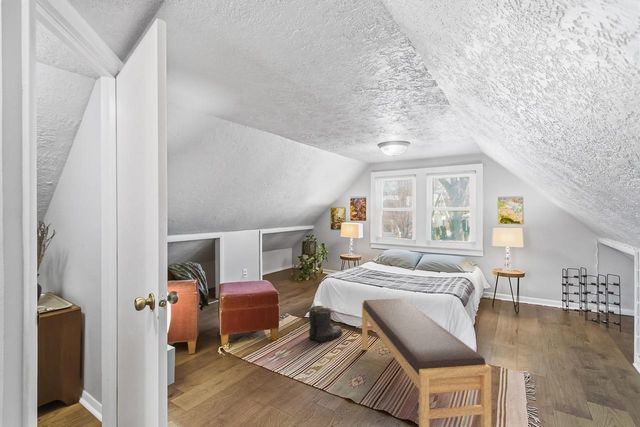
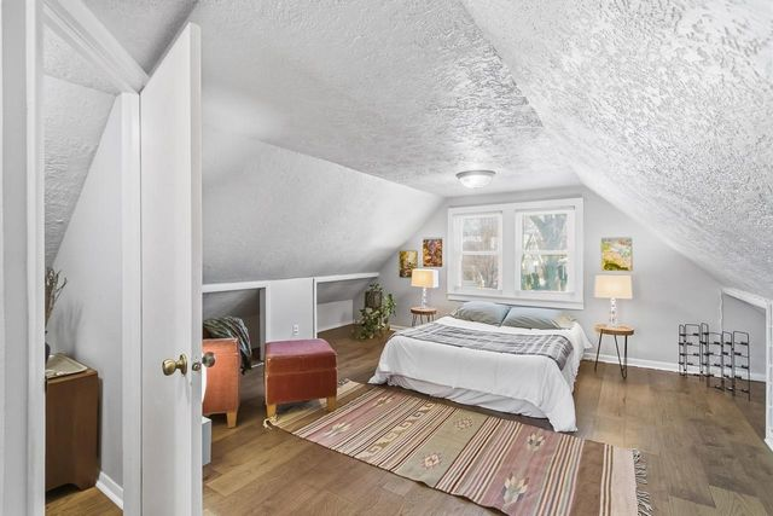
- boots (325, 321)
- bench (409, 353)
